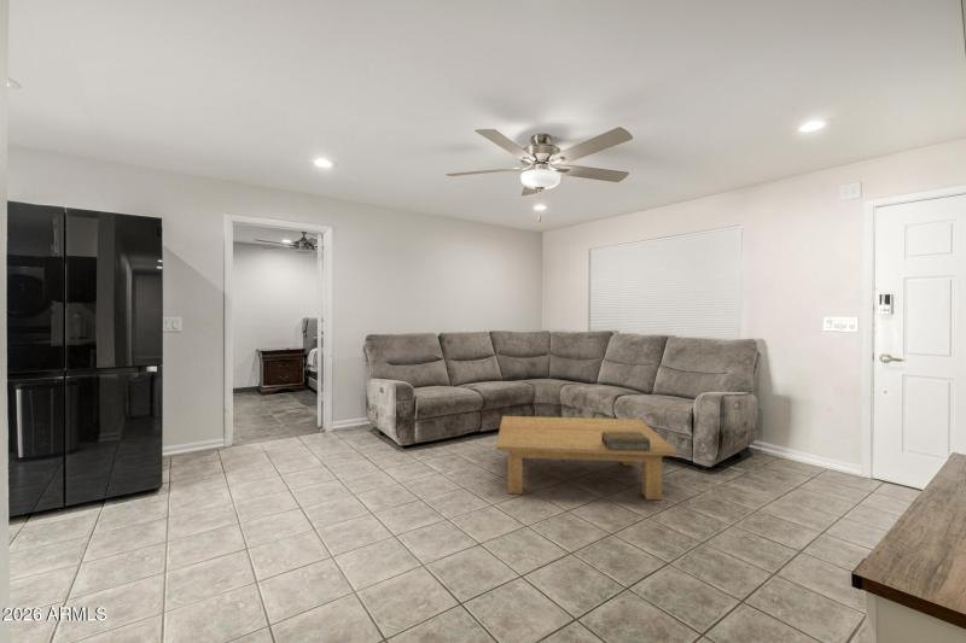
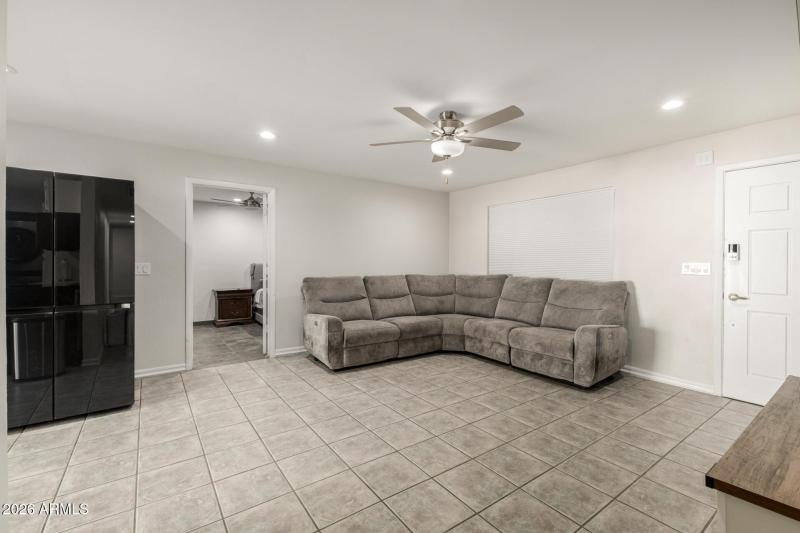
- decorative box (624, 440)
- coffee table (576, 454)
